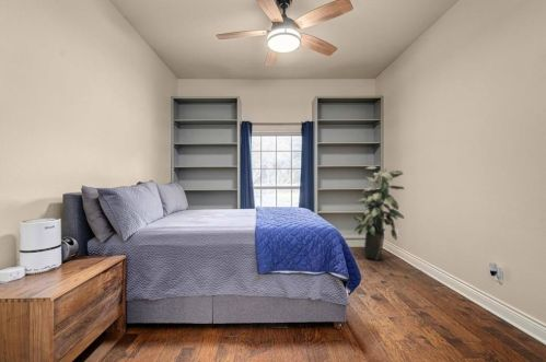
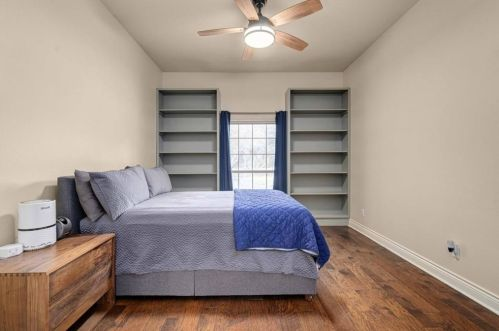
- indoor plant (376, 212)
